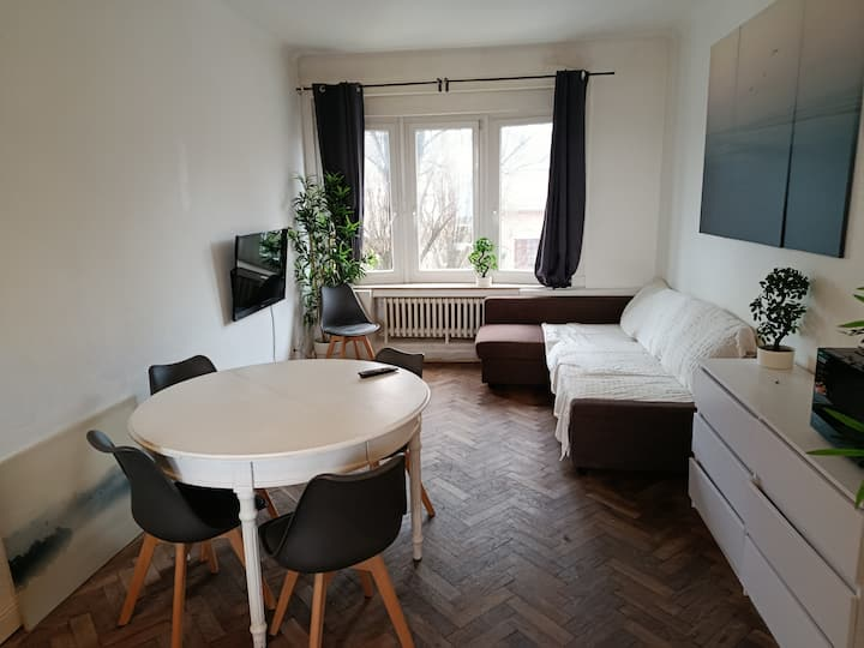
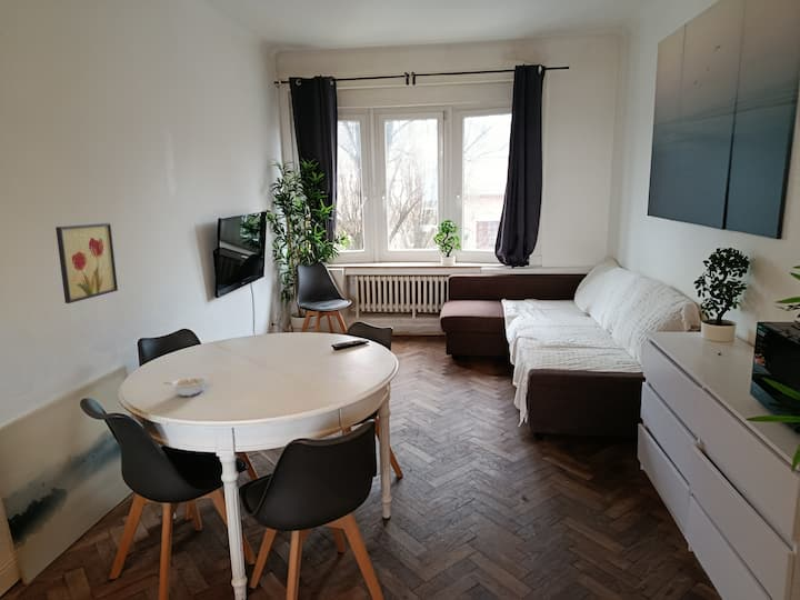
+ wall art (87, 261)
+ legume (188, 386)
